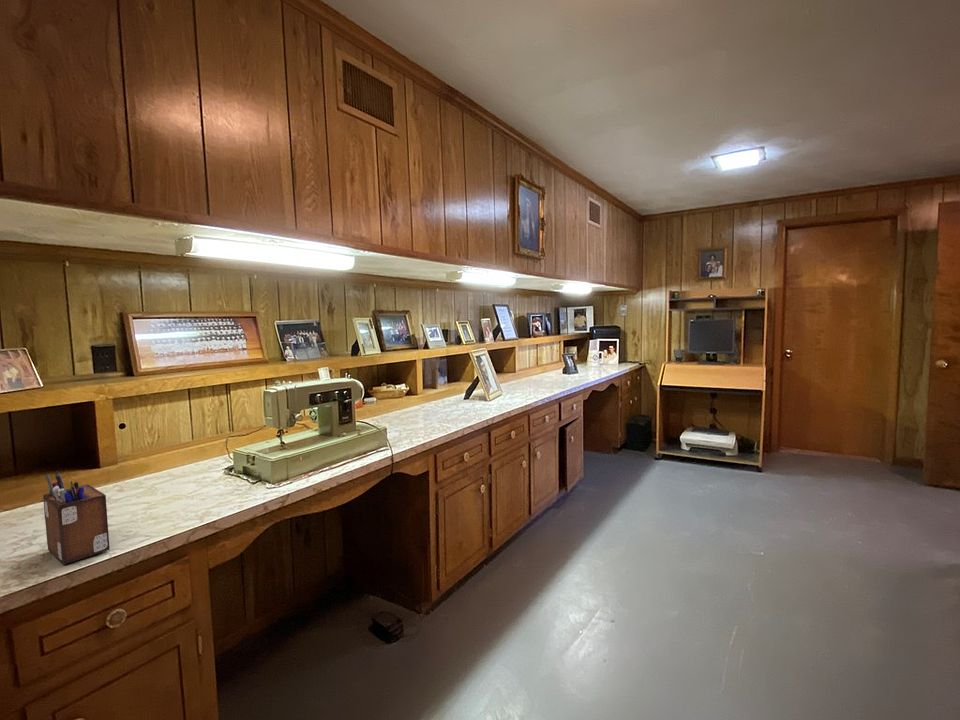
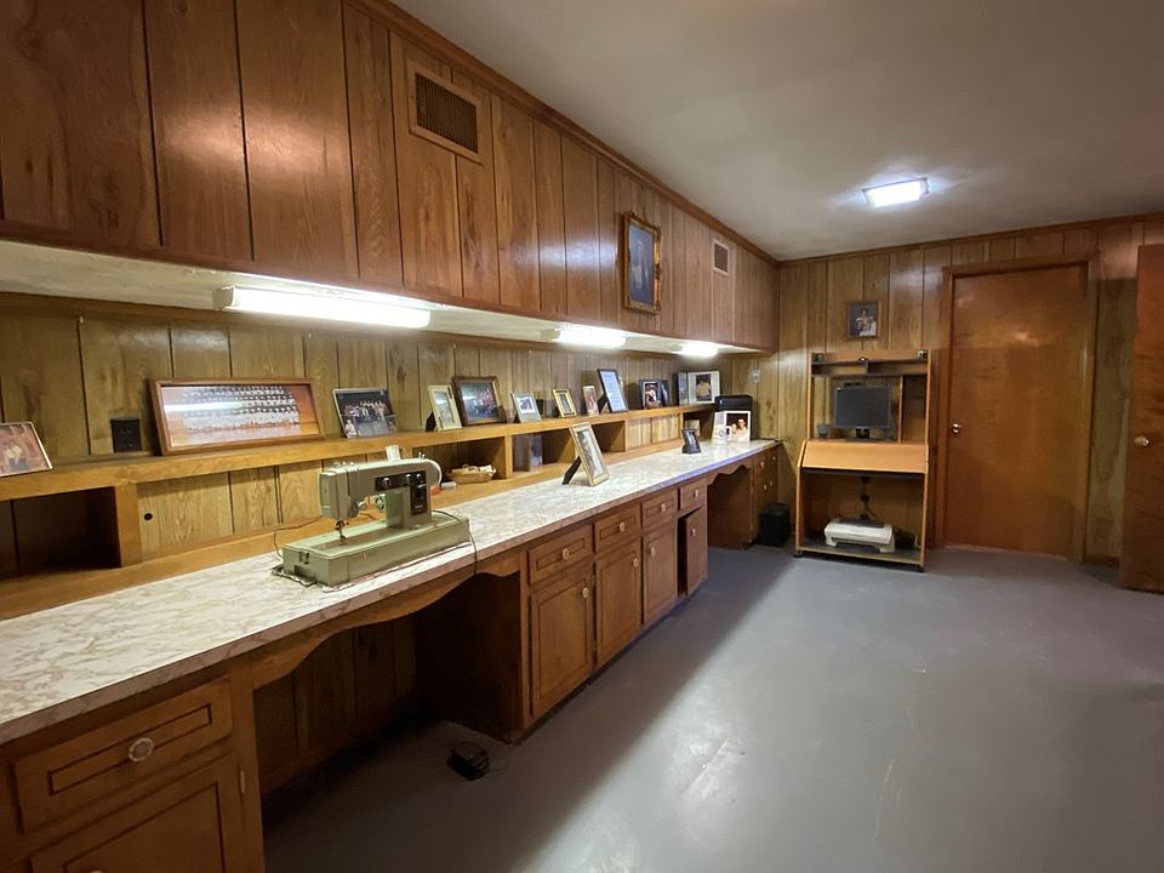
- desk organizer (75, 511)
